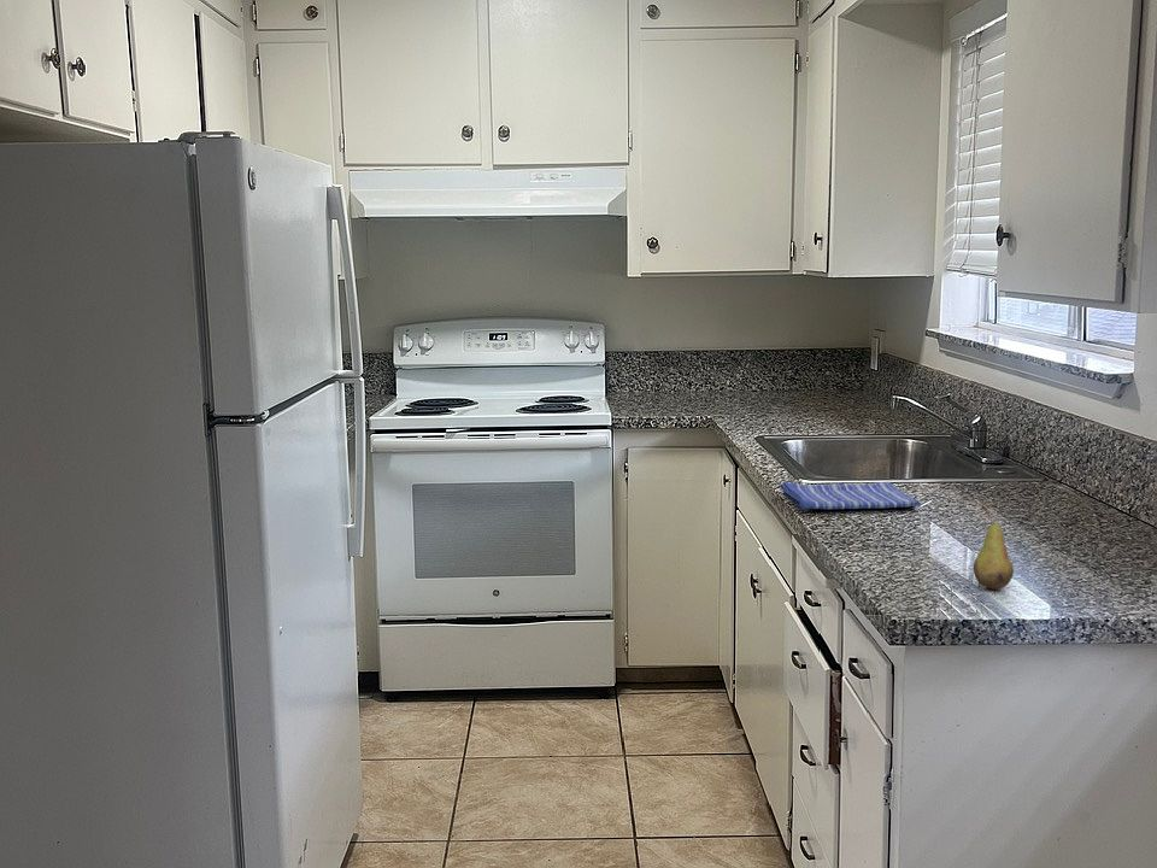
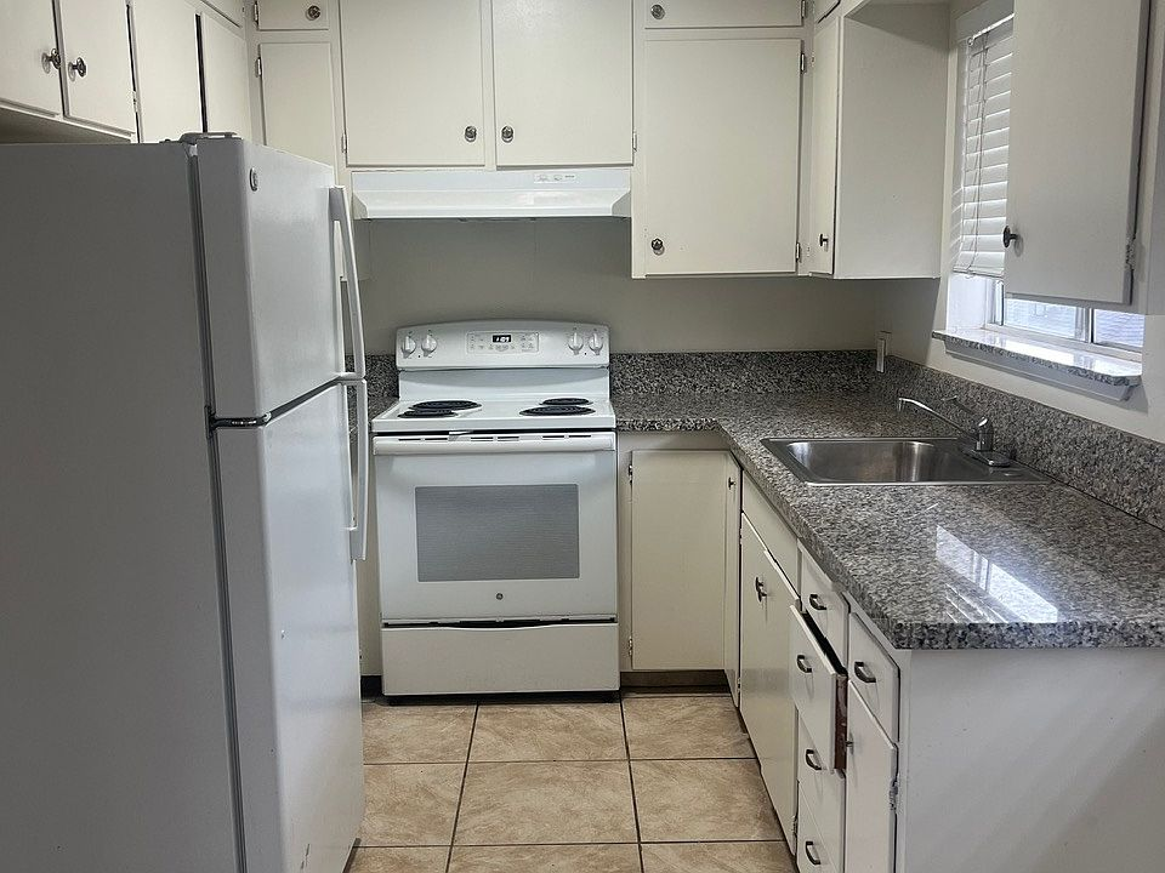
- dish towel (846, 494)
- fruit (994, 547)
